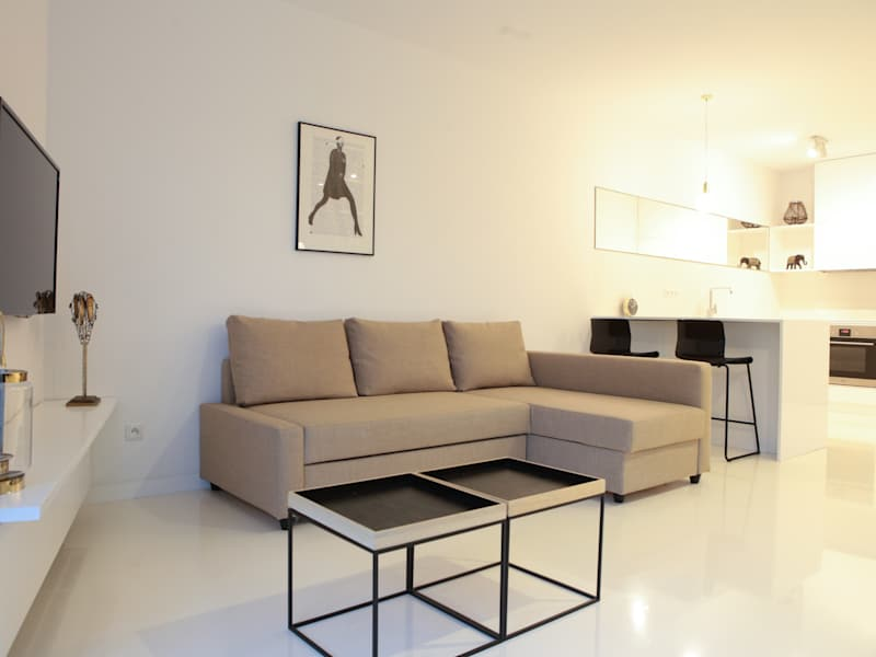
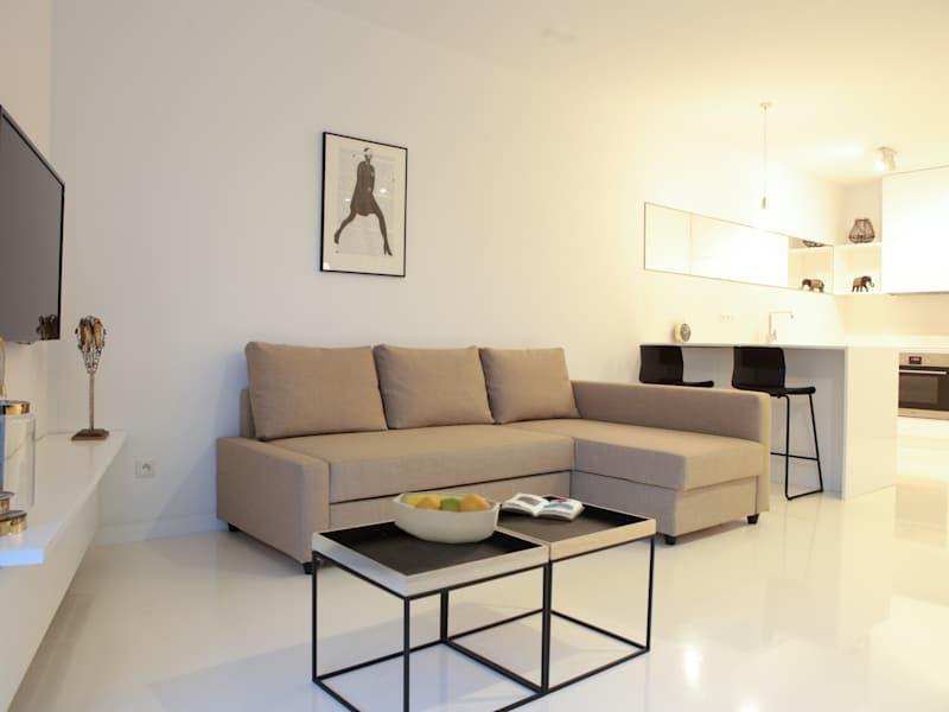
+ book (542, 506)
+ fruit bowl (445, 510)
